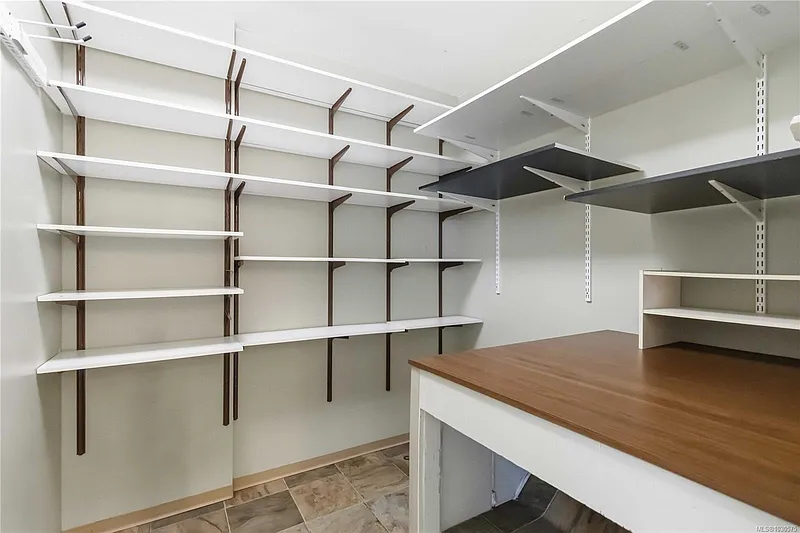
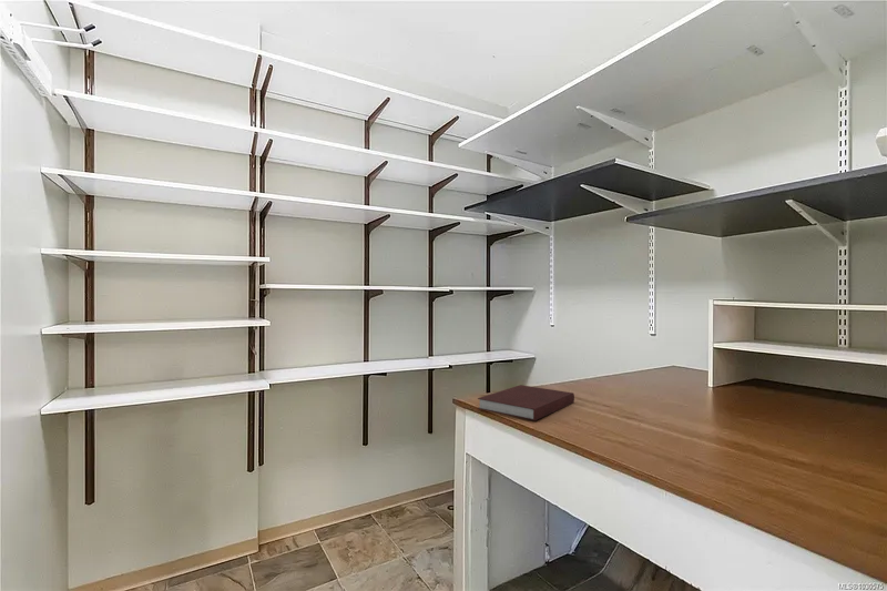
+ notebook (527, 400)
